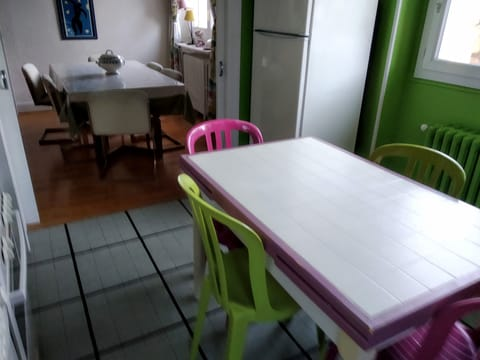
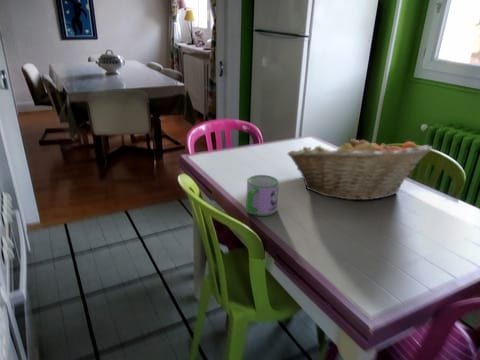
+ fruit basket (355, 161)
+ mug (259, 197)
